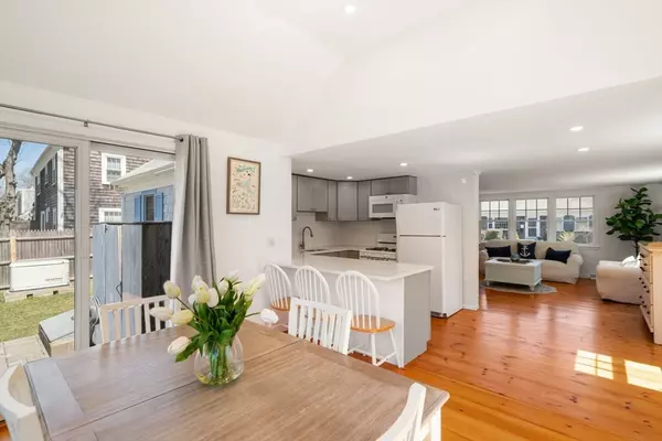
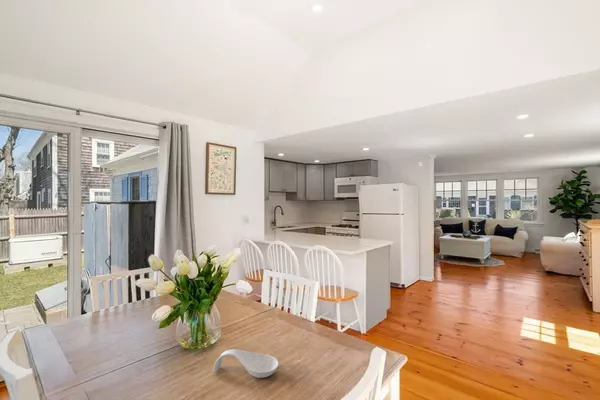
+ spoon rest (246, 362)
